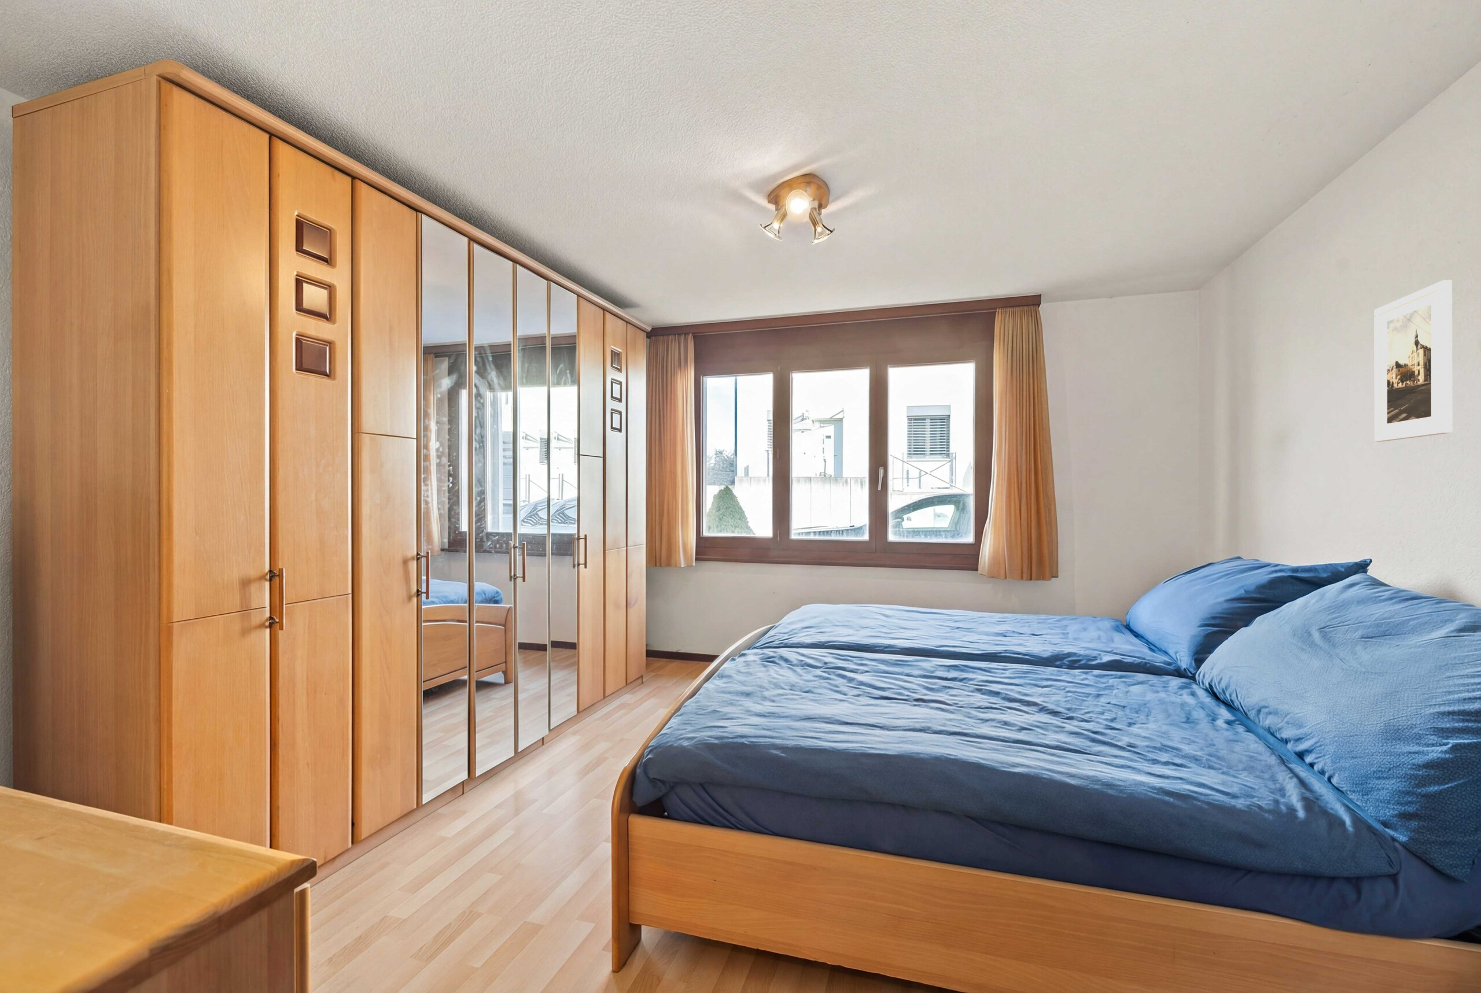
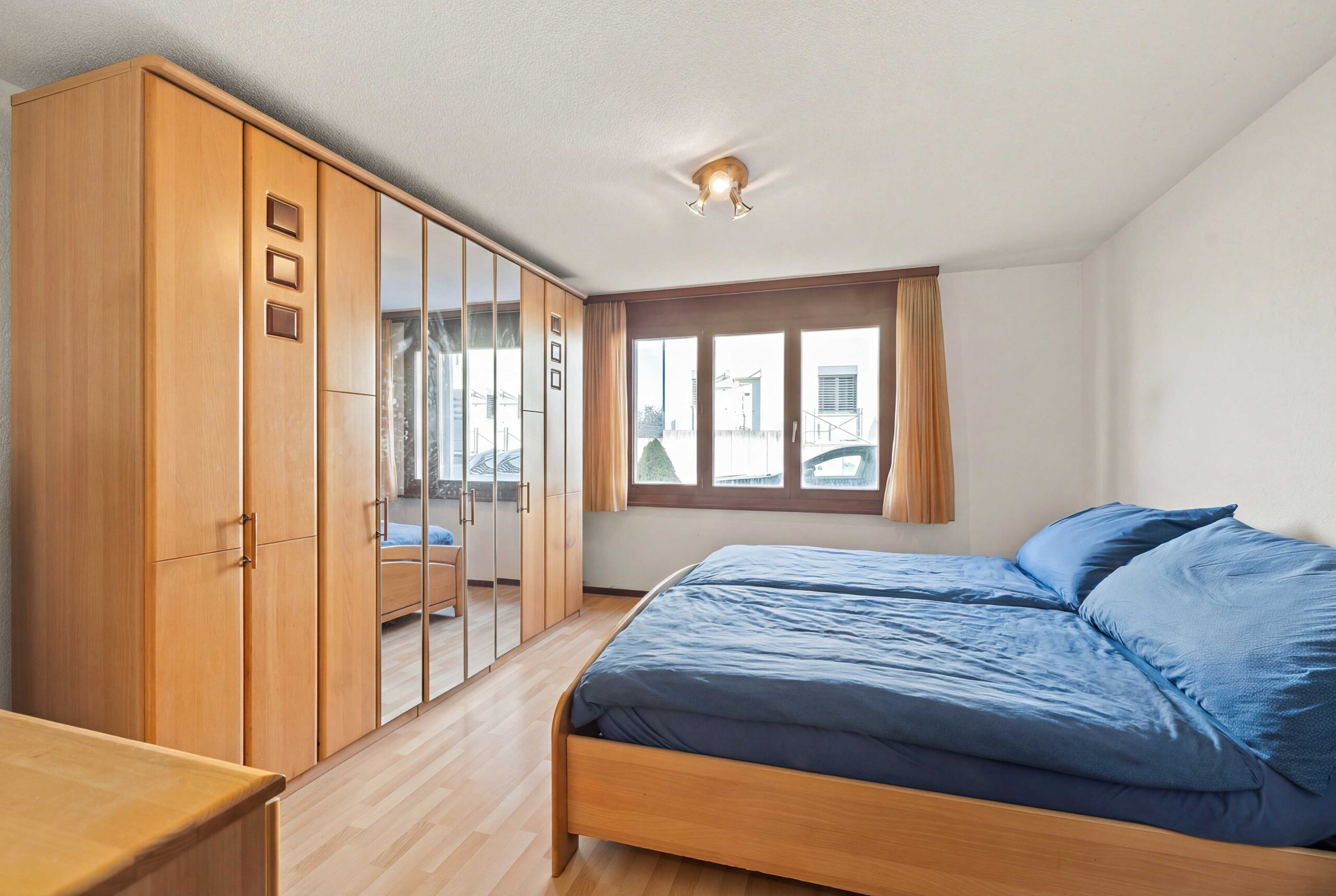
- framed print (1410, 366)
